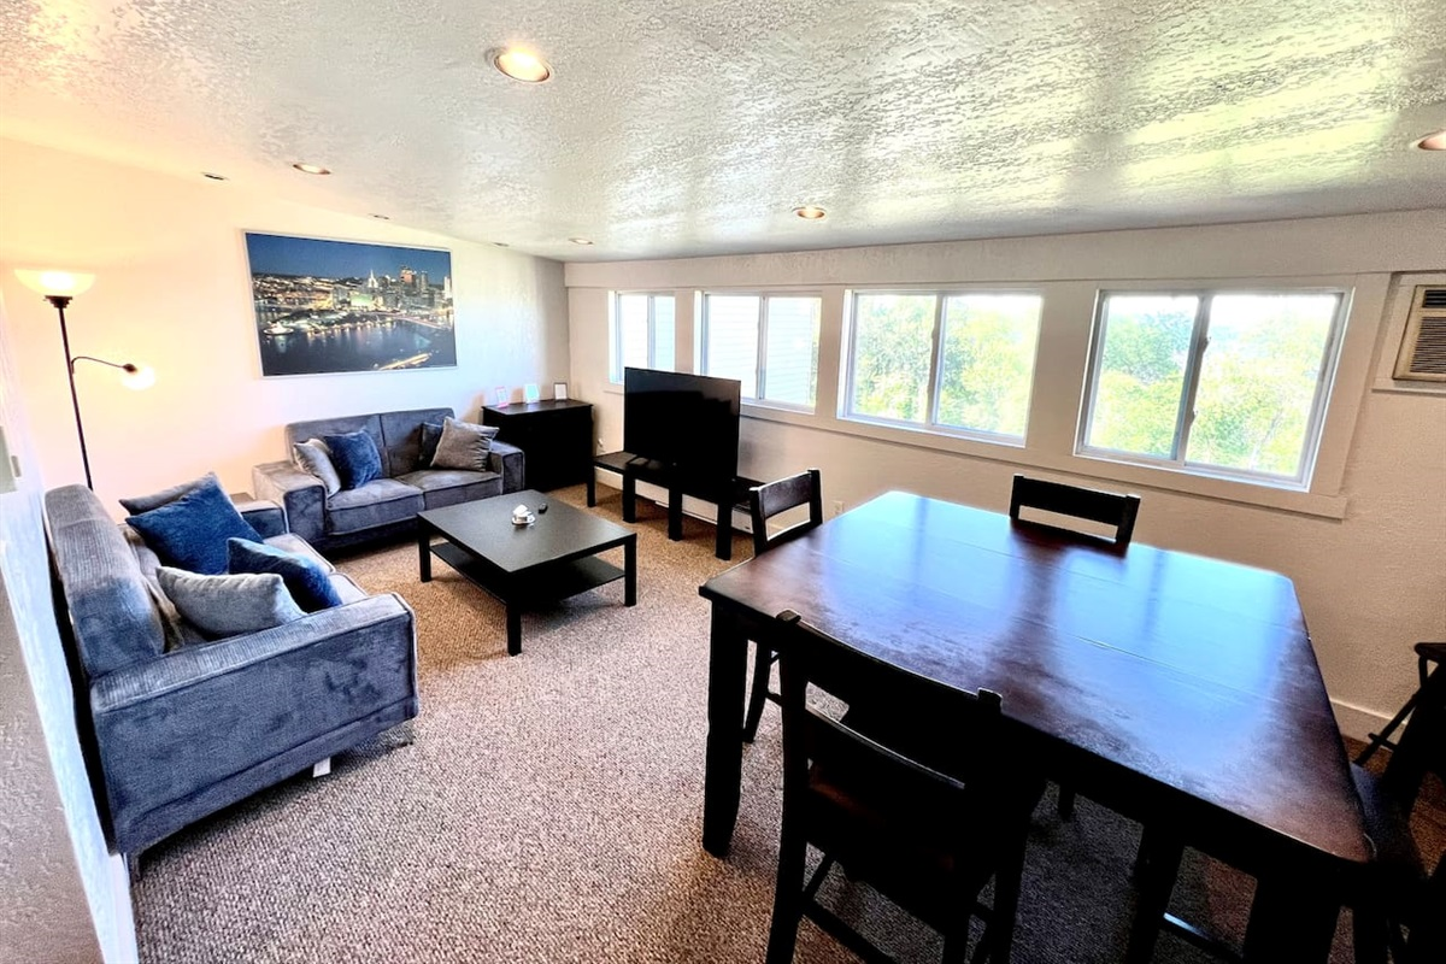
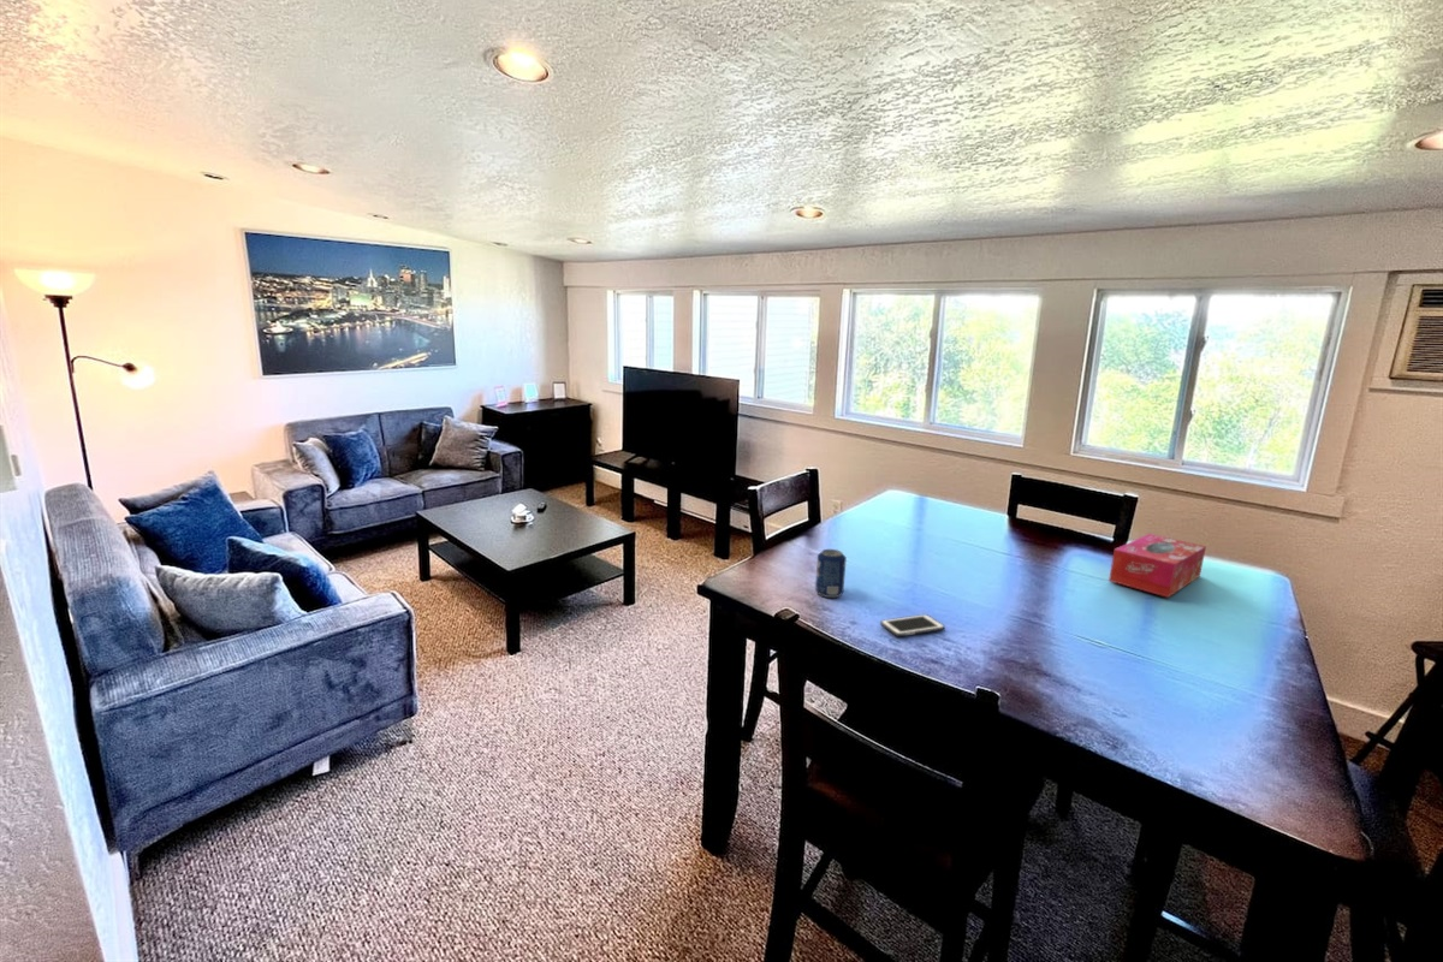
+ beverage can (830, 572)
+ cell phone (911, 625)
+ tissue box (1157, 563)
